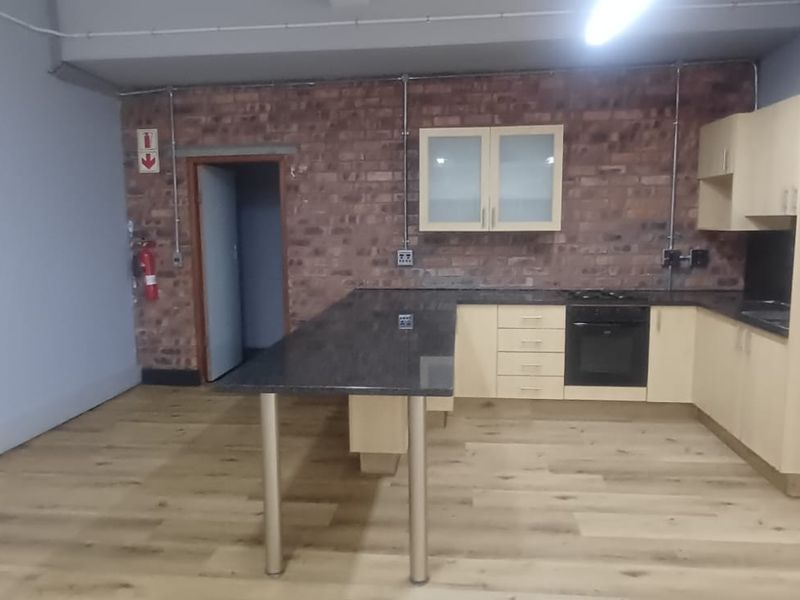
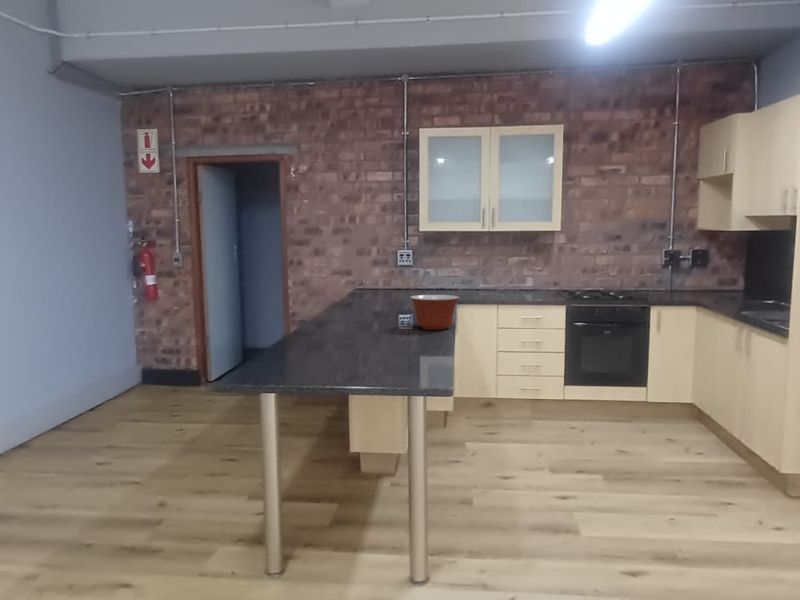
+ mixing bowl (434, 312)
